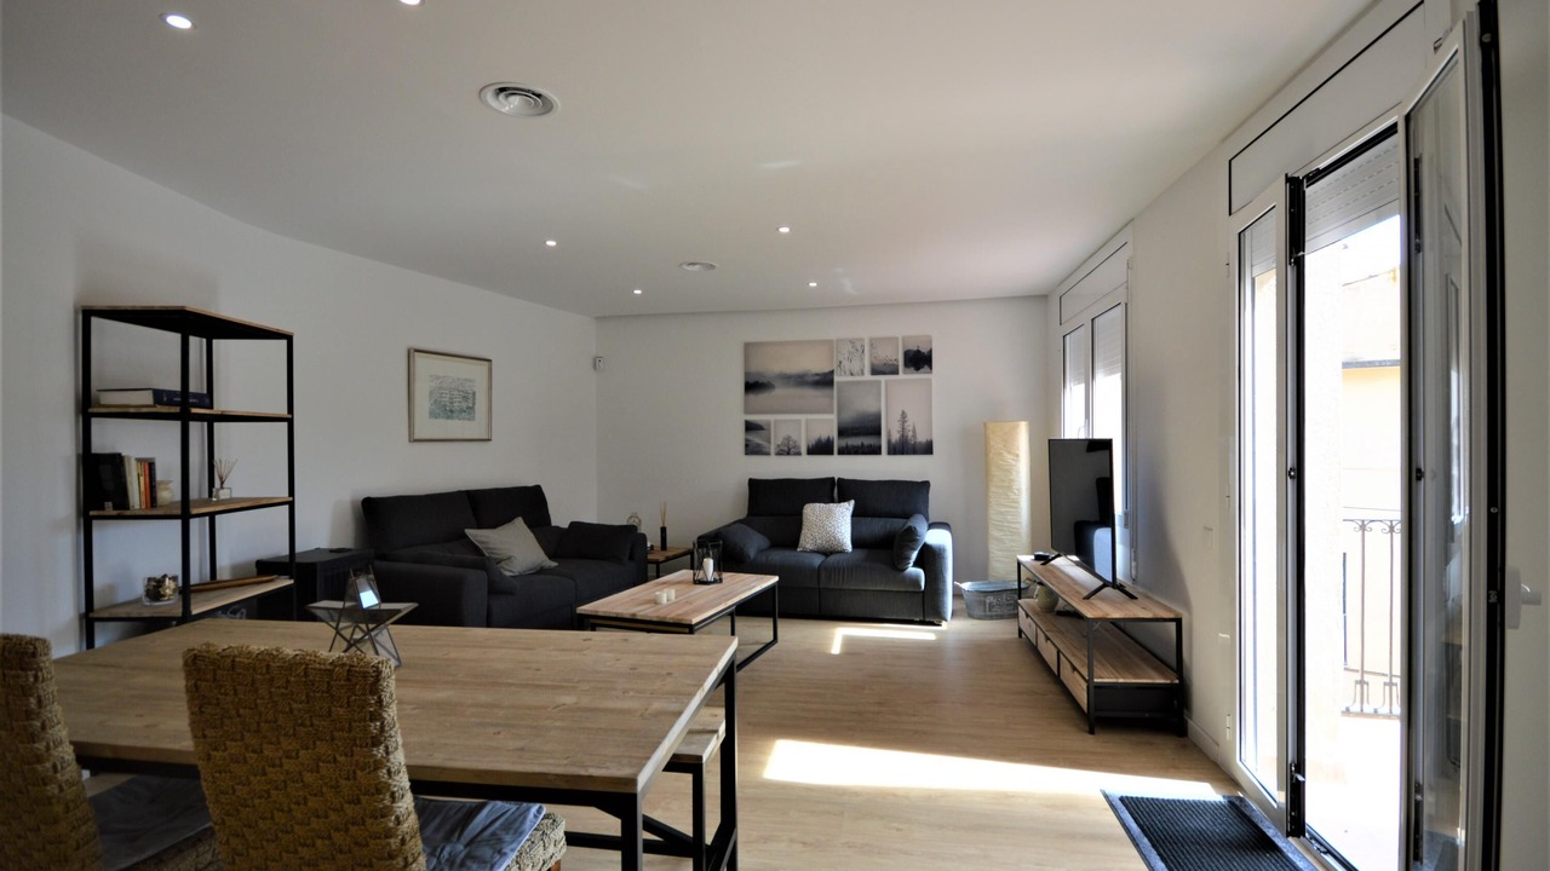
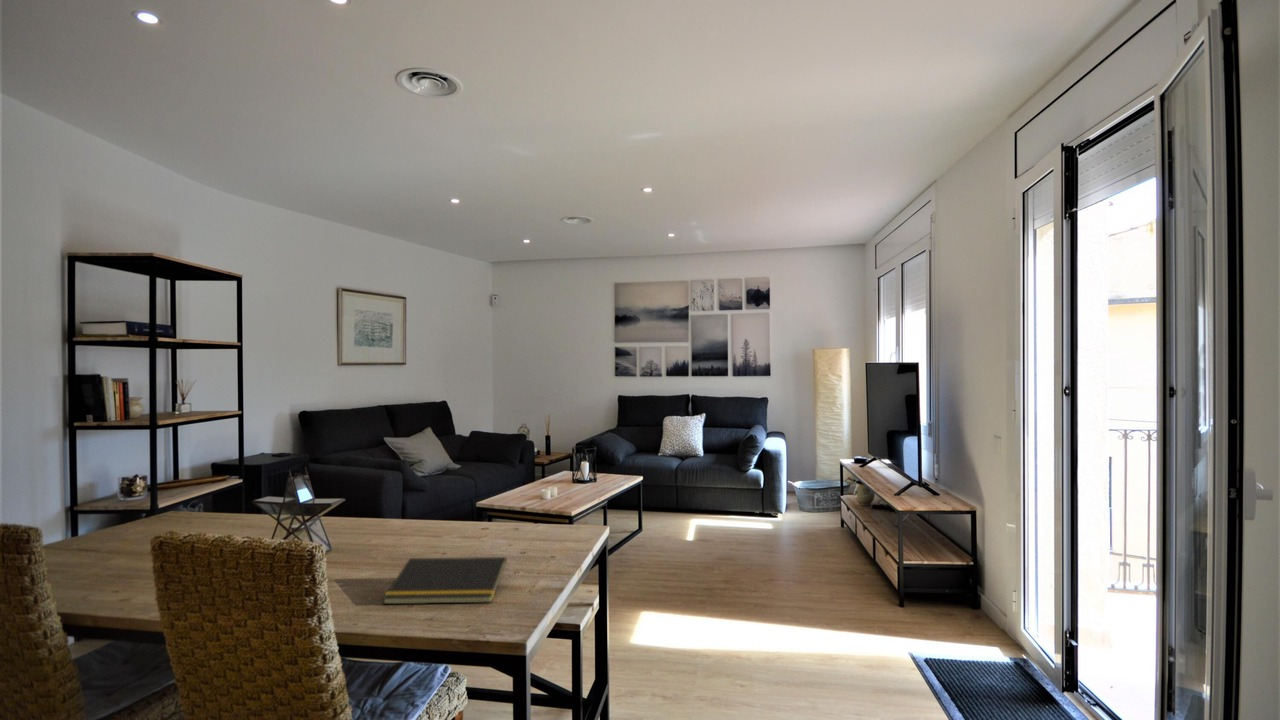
+ notepad (448, 579)
